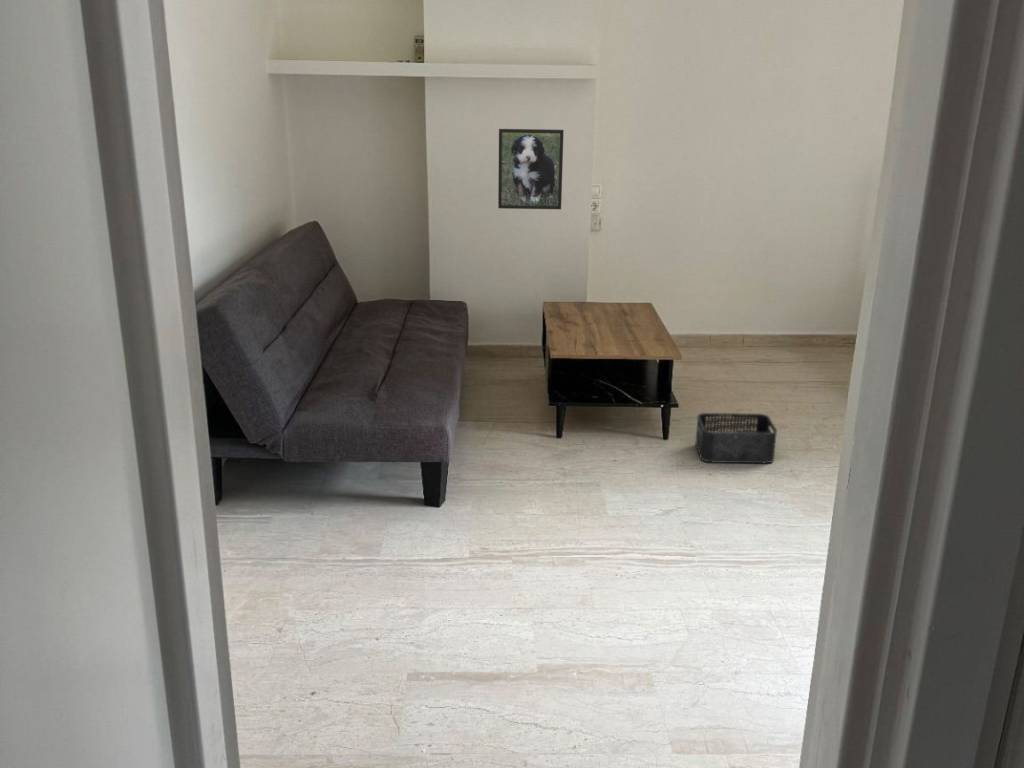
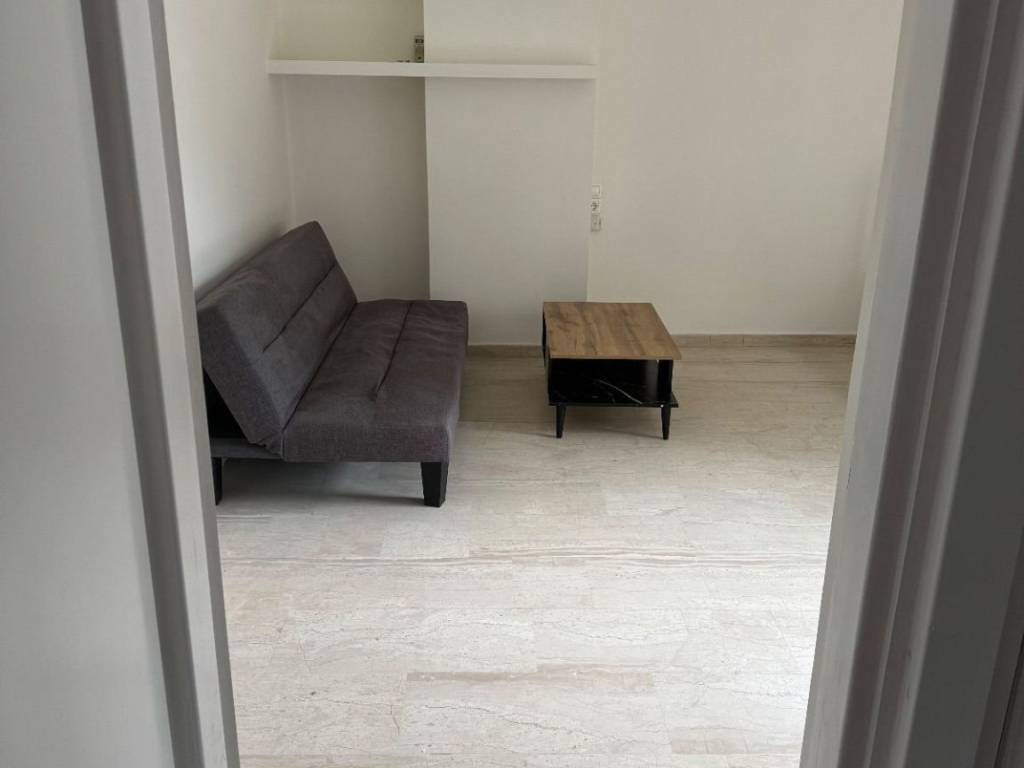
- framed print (530, 169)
- storage bin (735, 437)
